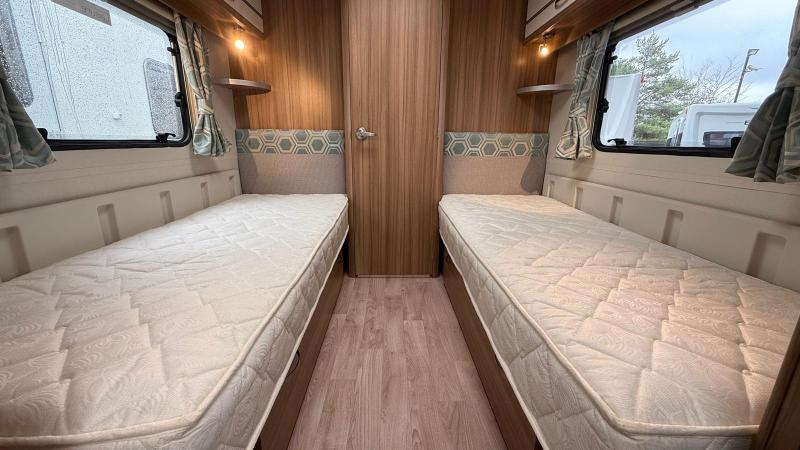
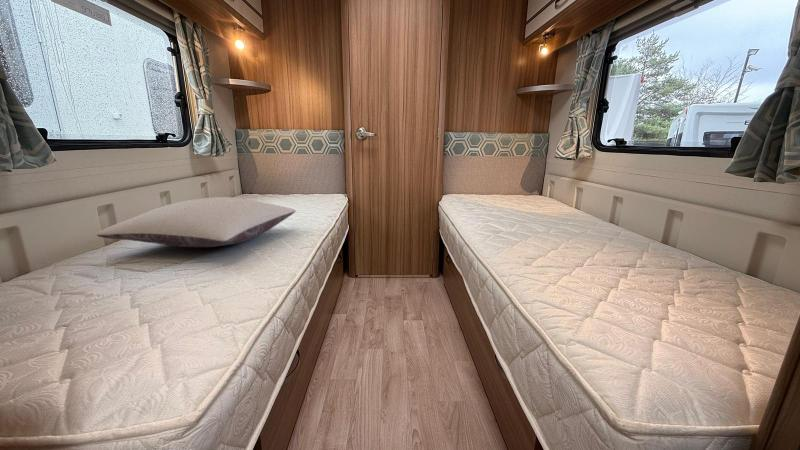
+ pillow (212, 220)
